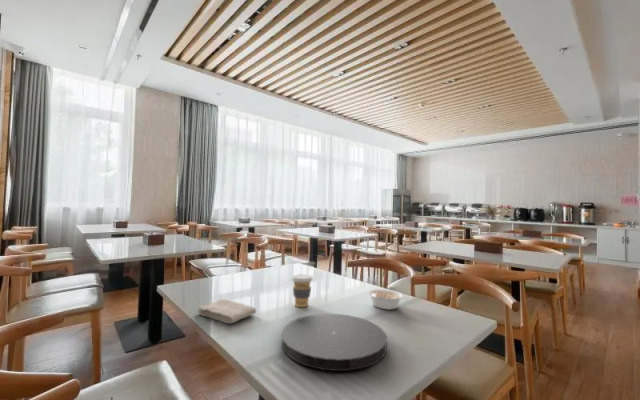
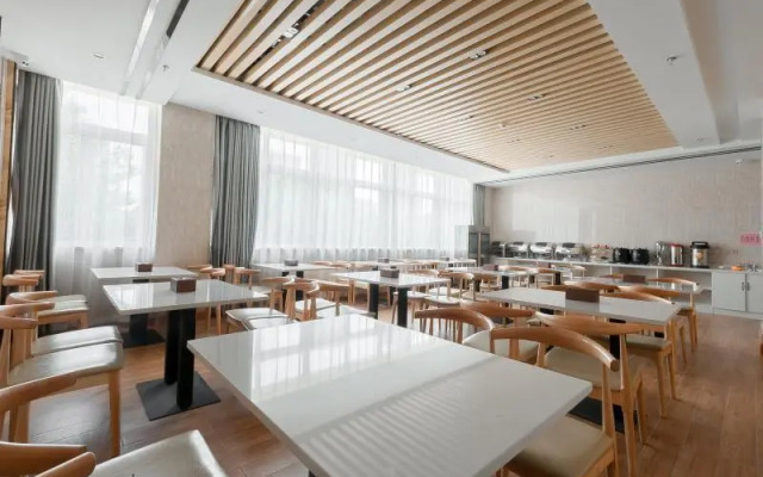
- plate (333, 337)
- legume (386, 298)
- coffee cup (301, 290)
- washcloth (226, 309)
